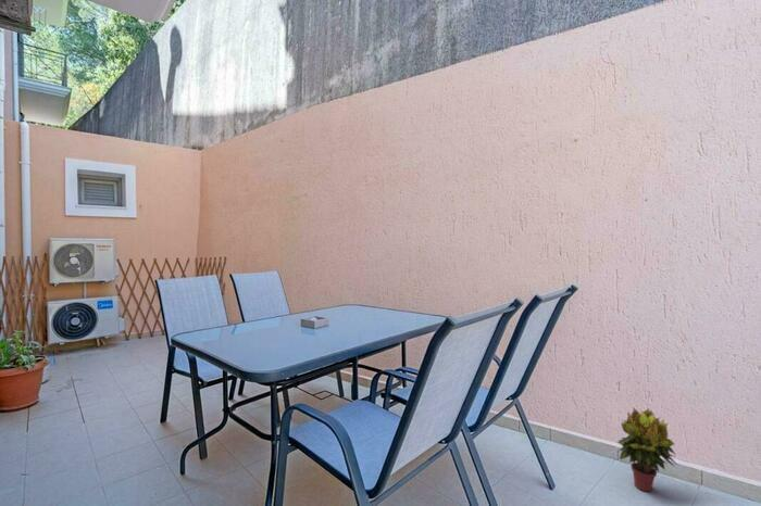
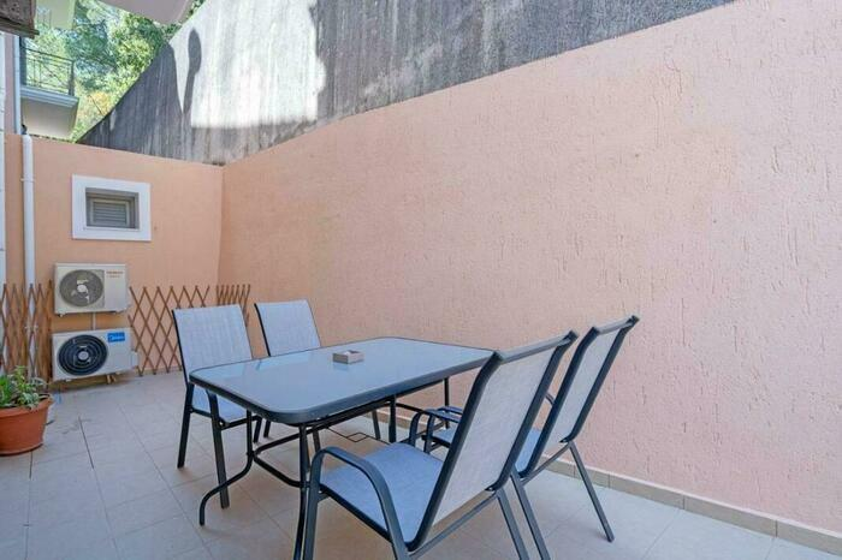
- potted plant (646, 448)
